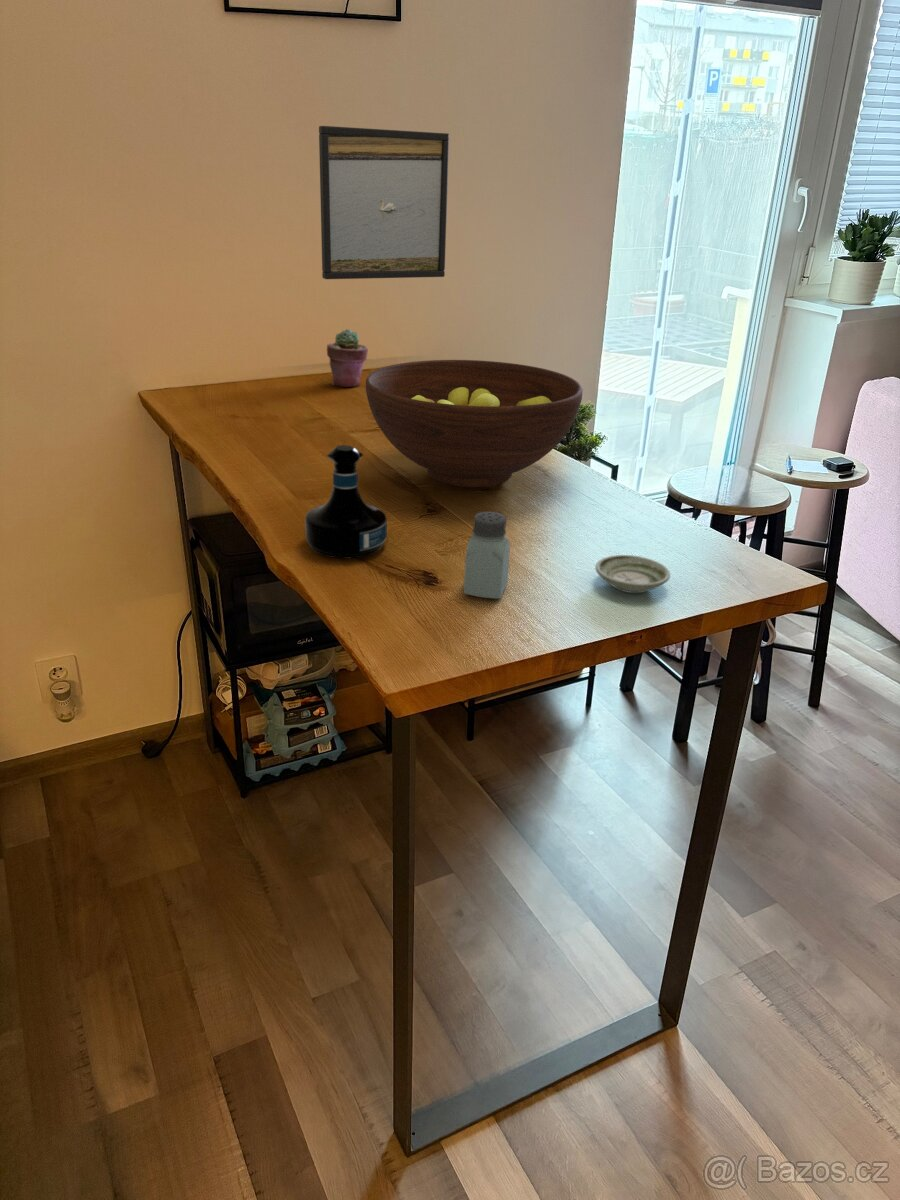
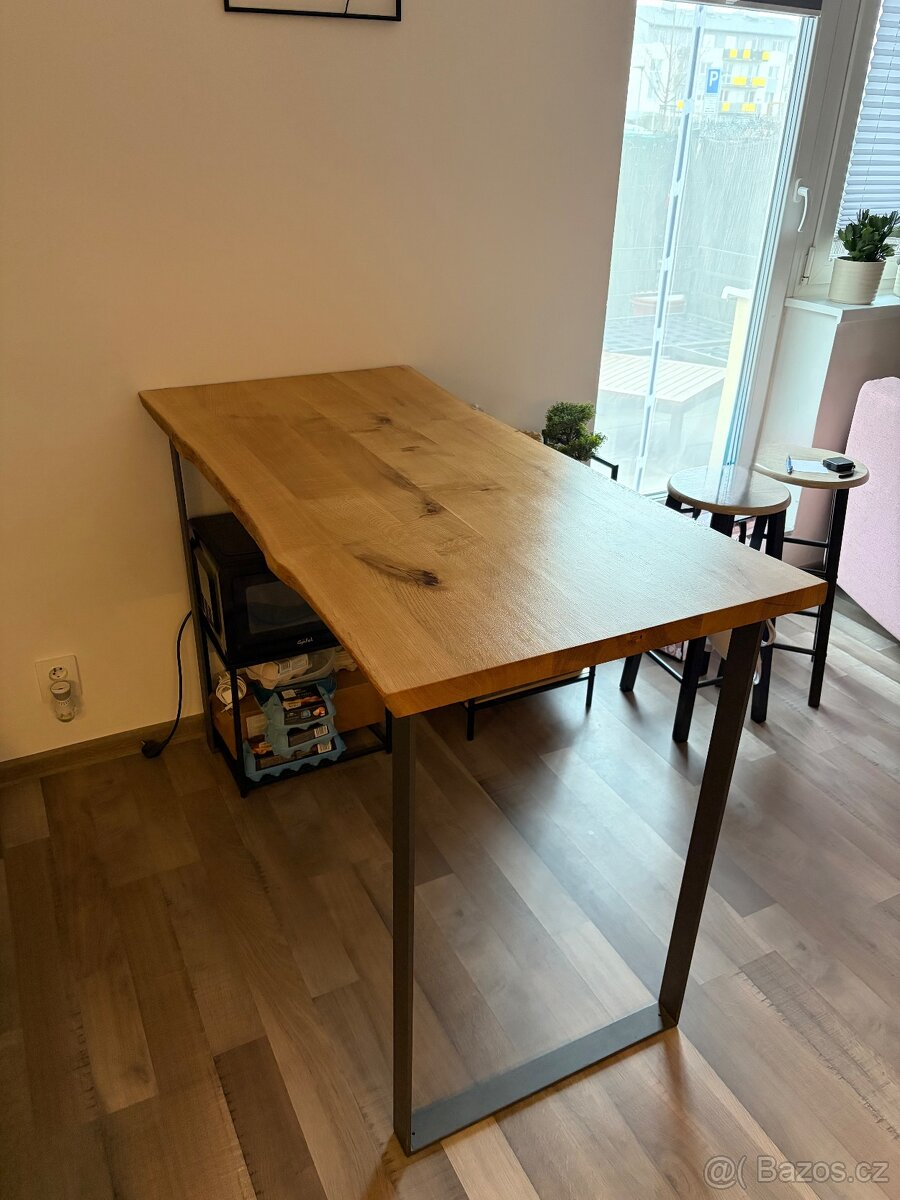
- saucer (631, 577)
- fruit bowl (471, 430)
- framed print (385, 206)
- tequila bottle (345, 497)
- potted succulent (347, 357)
- saltshaker (487, 554)
